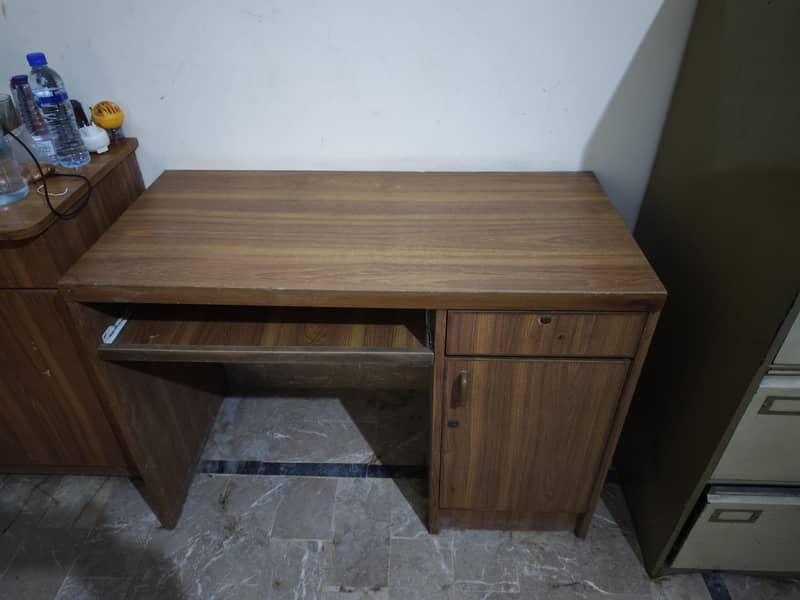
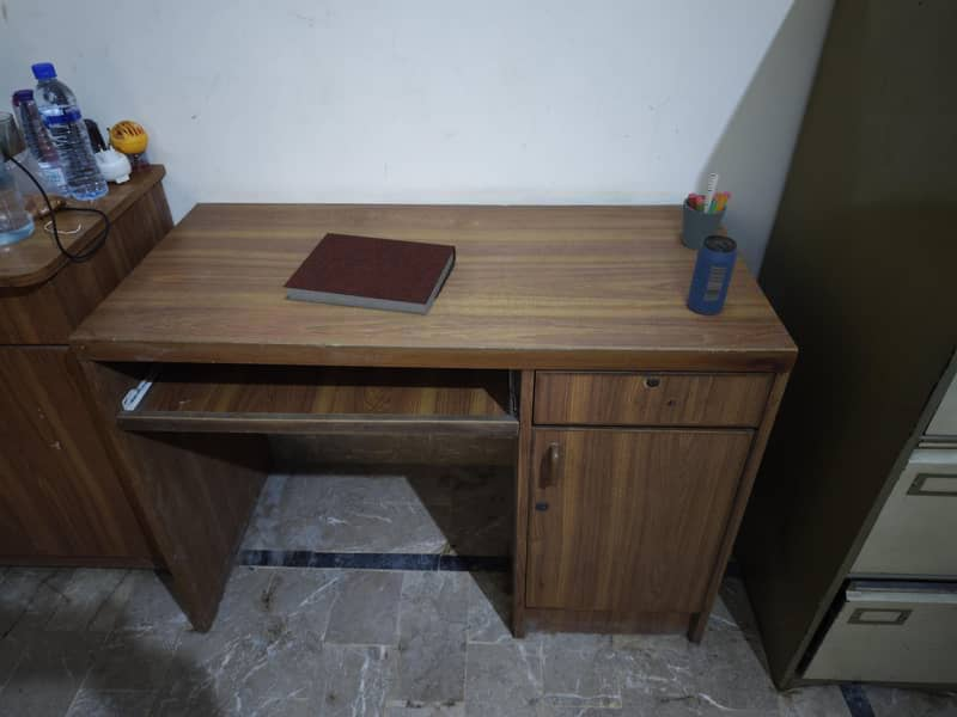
+ pen holder (703, 213)
+ beverage can (712, 275)
+ notebook (373, 272)
